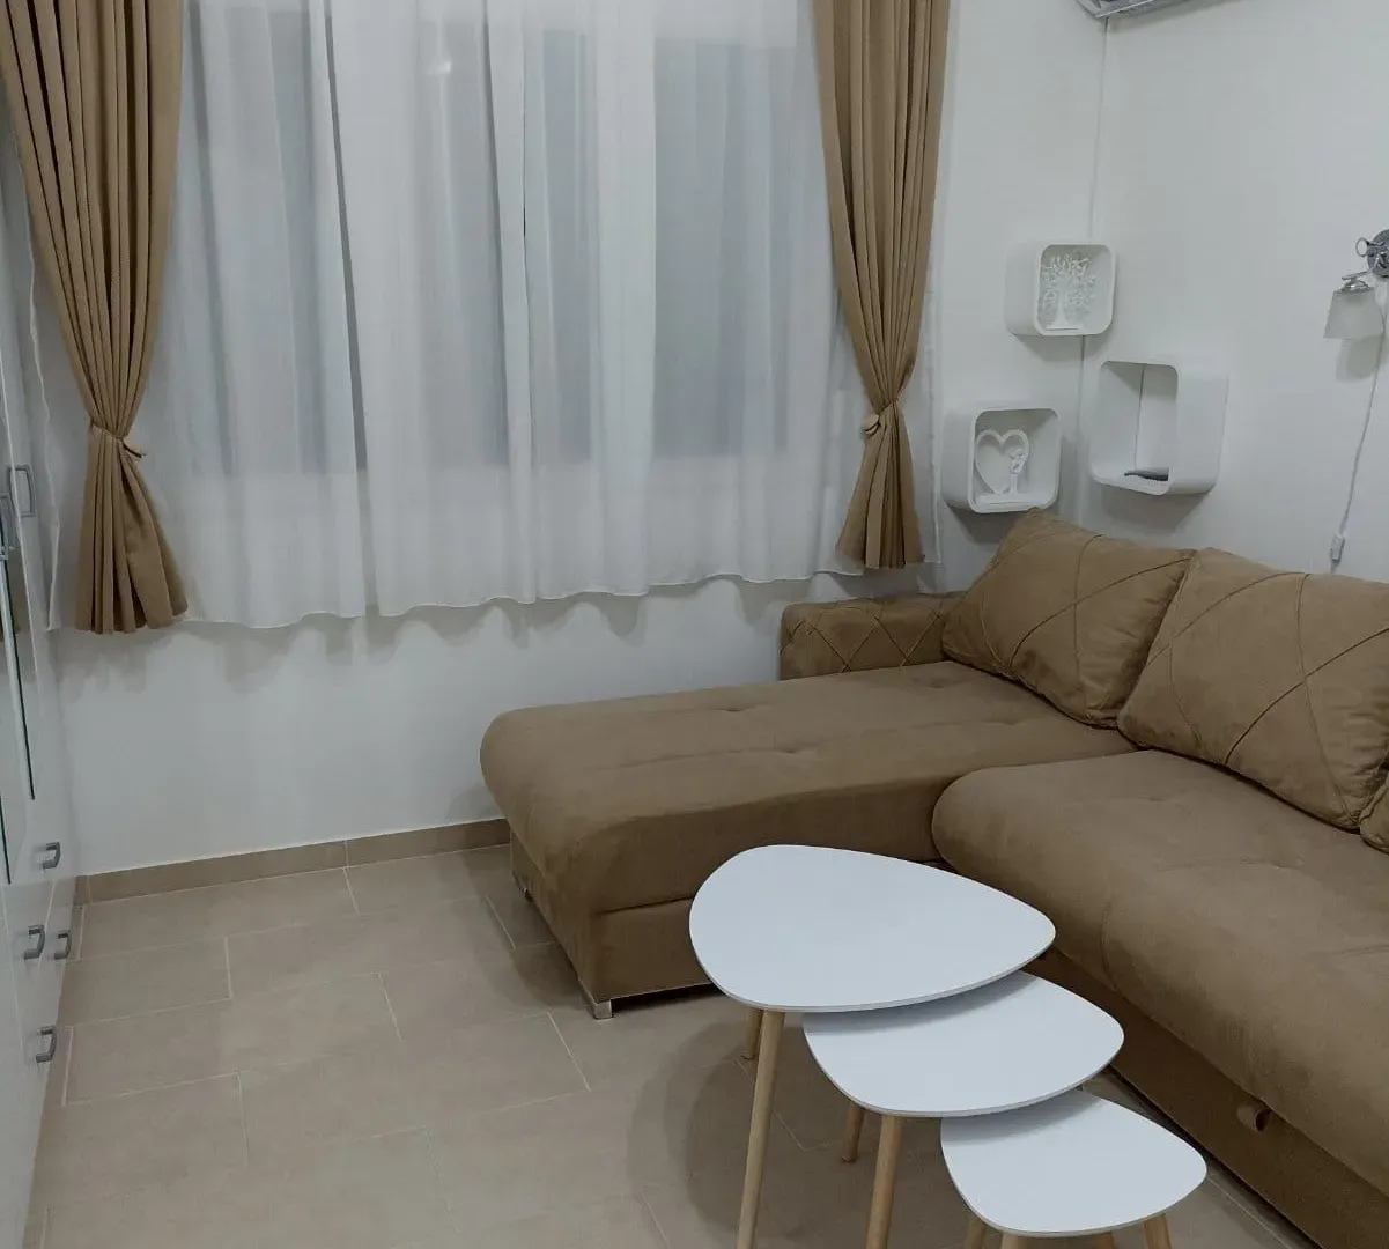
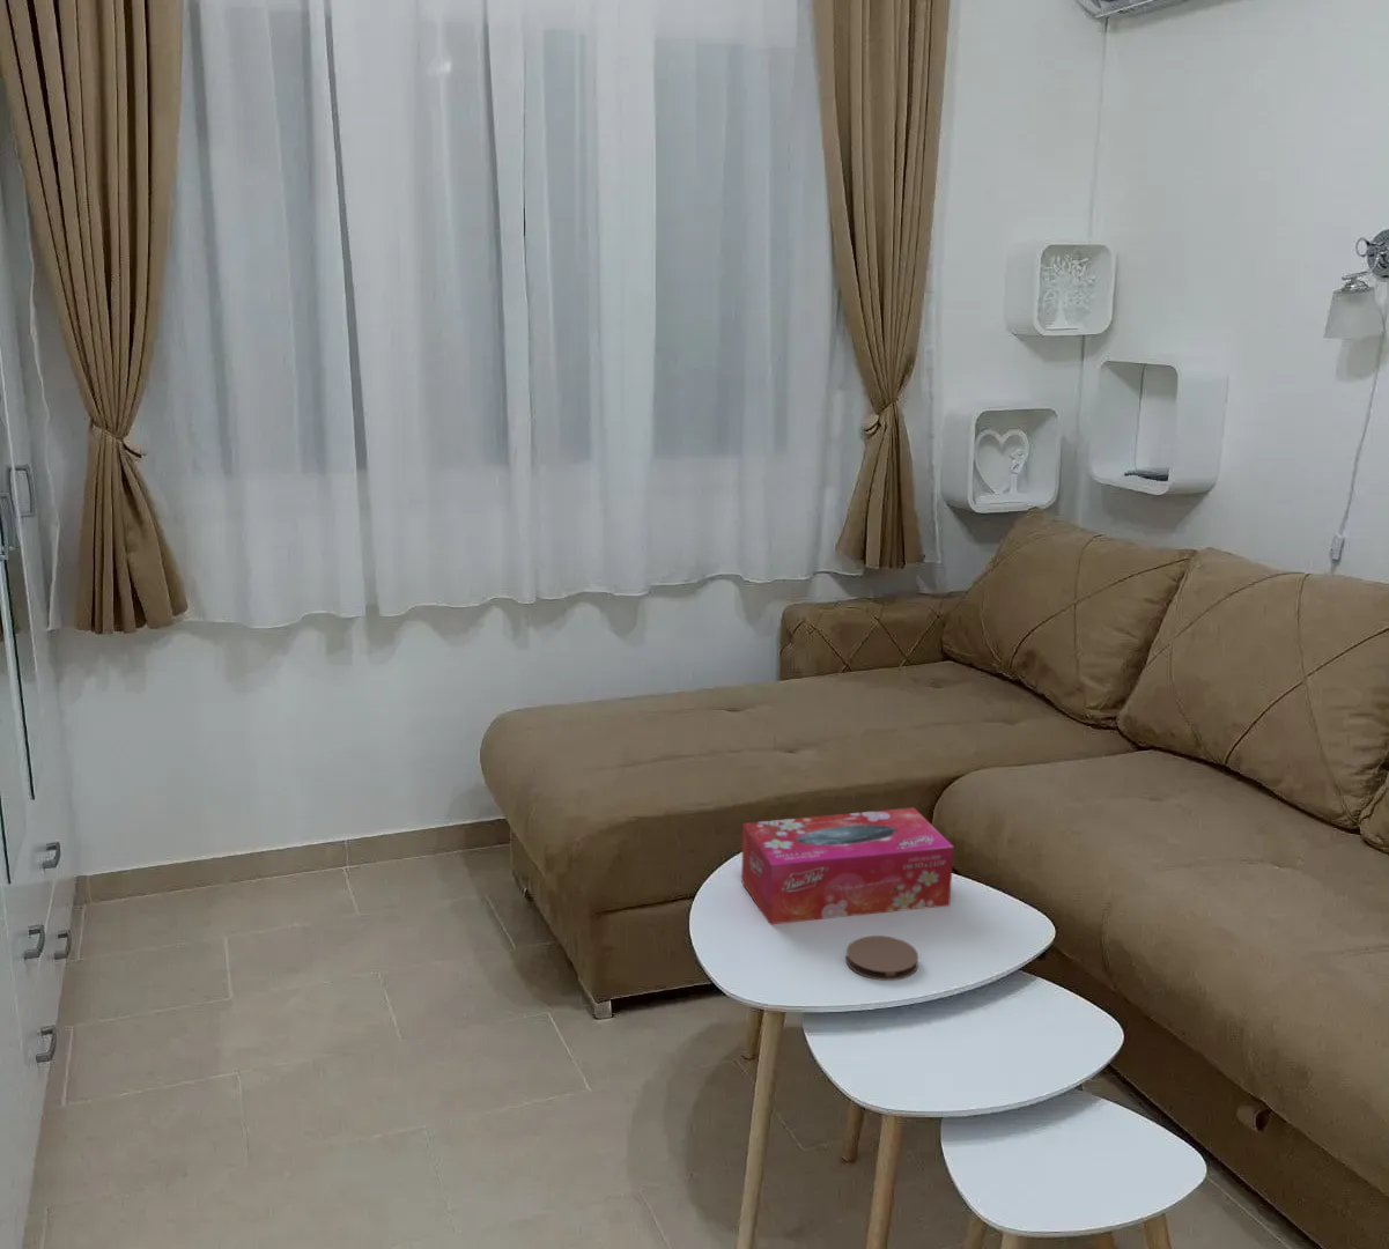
+ coaster (881, 957)
+ tissue box (844, 864)
